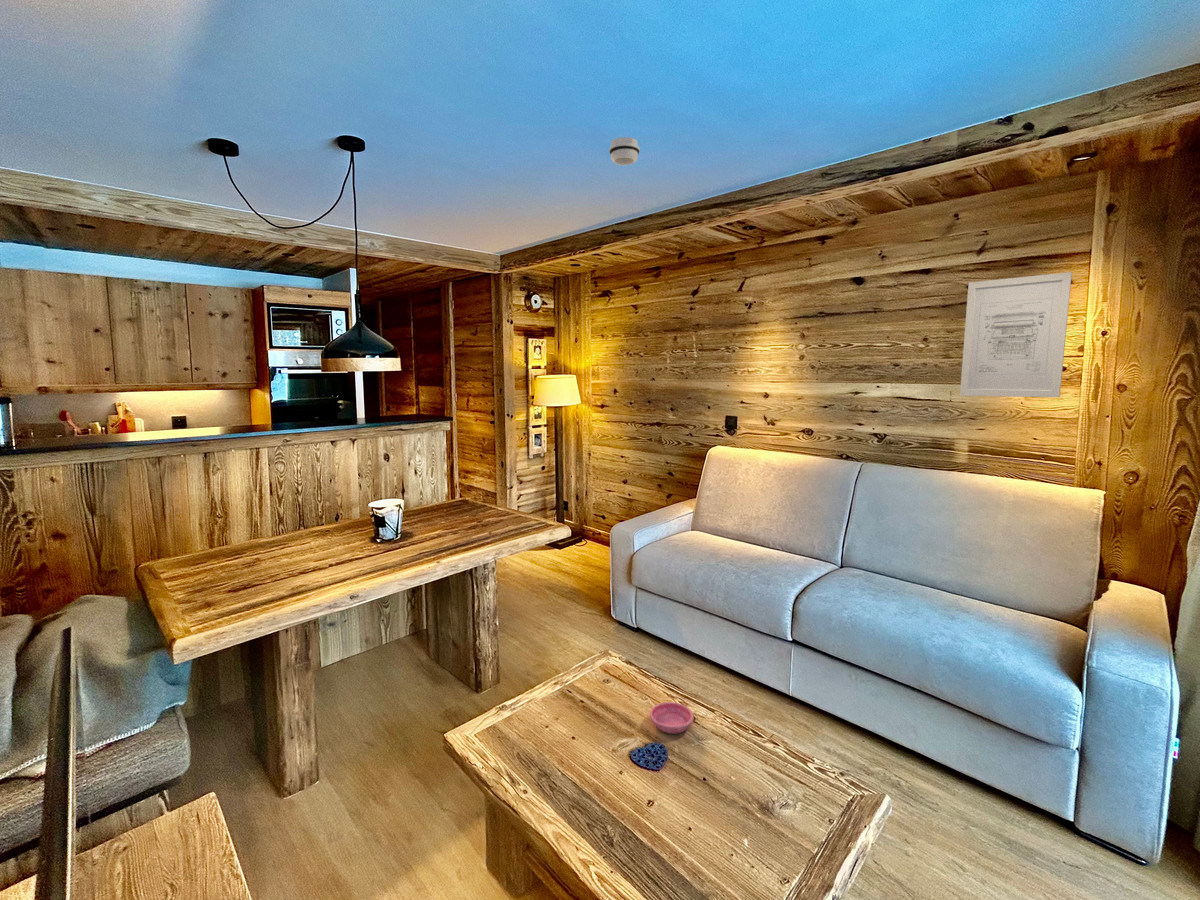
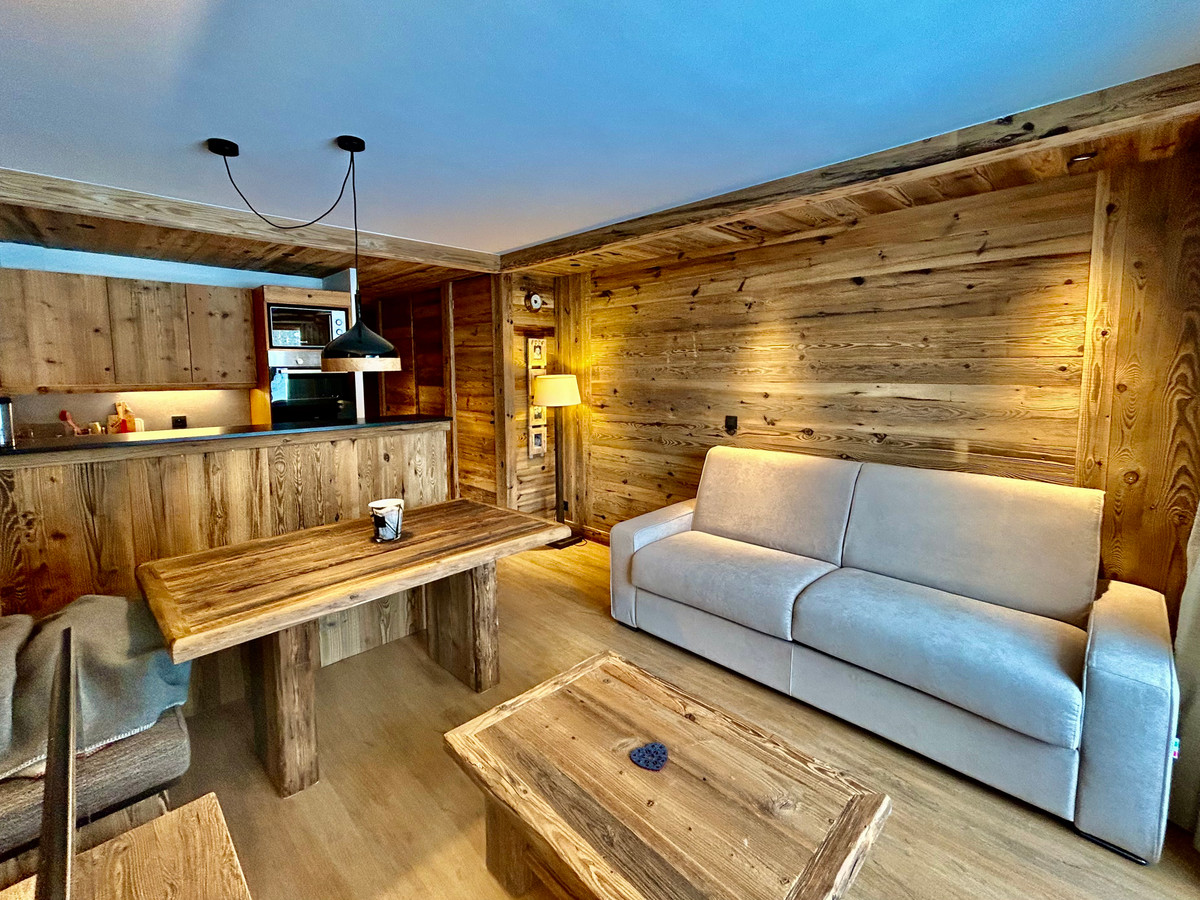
- wall art (1012, 337)
- smoke detector (624, 151)
- saucer (671, 718)
